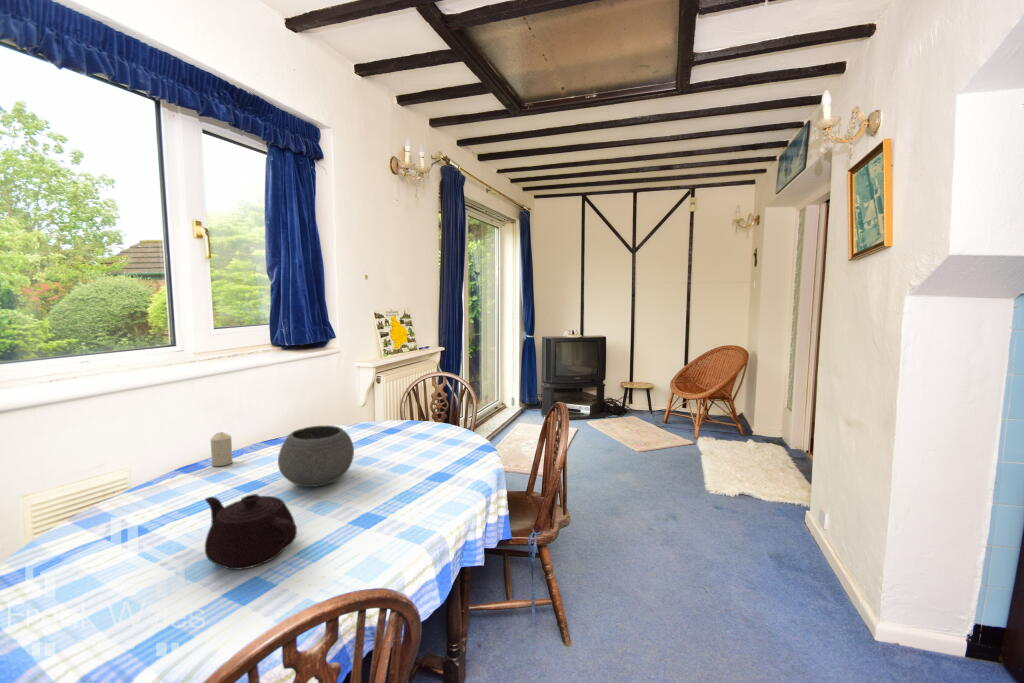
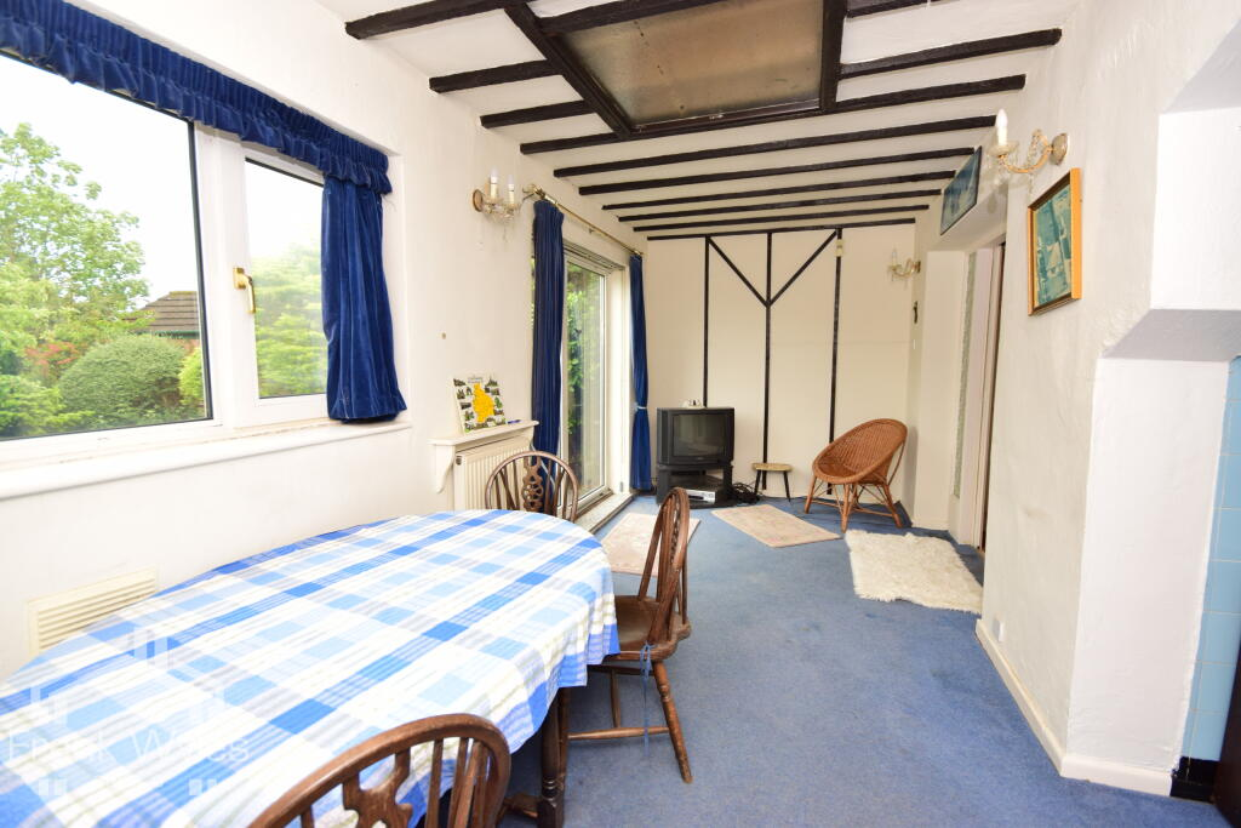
- teapot (249, 524)
- candle (221, 448)
- bowl (317, 456)
